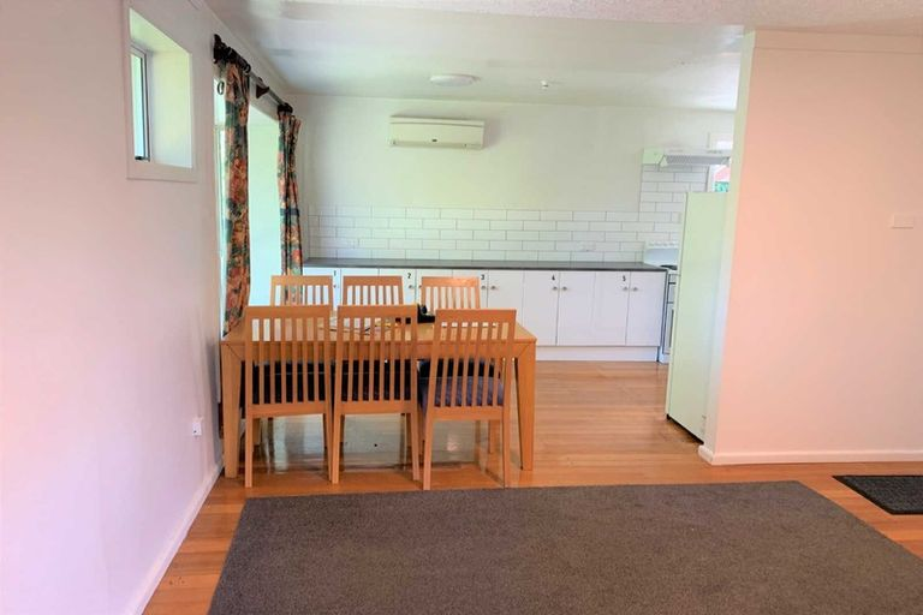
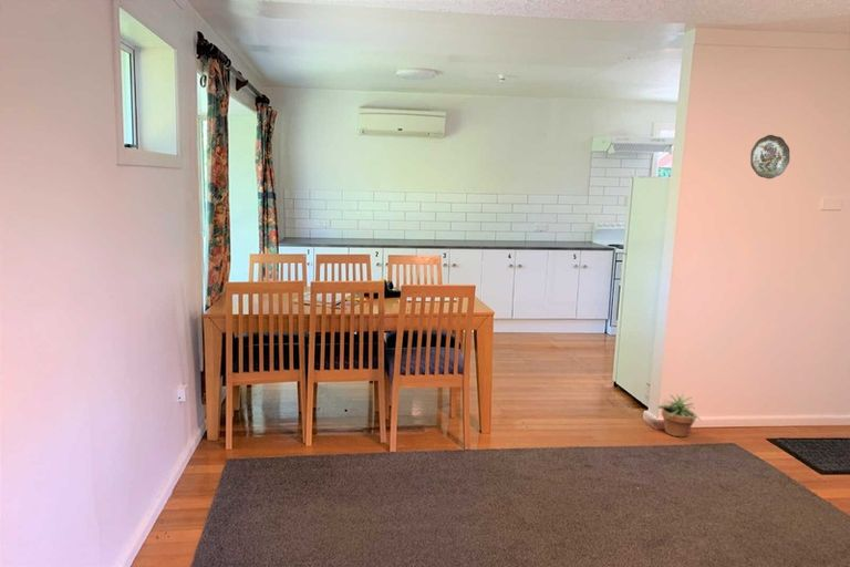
+ decorative plate (768, 156)
+ potted plant (680, 413)
